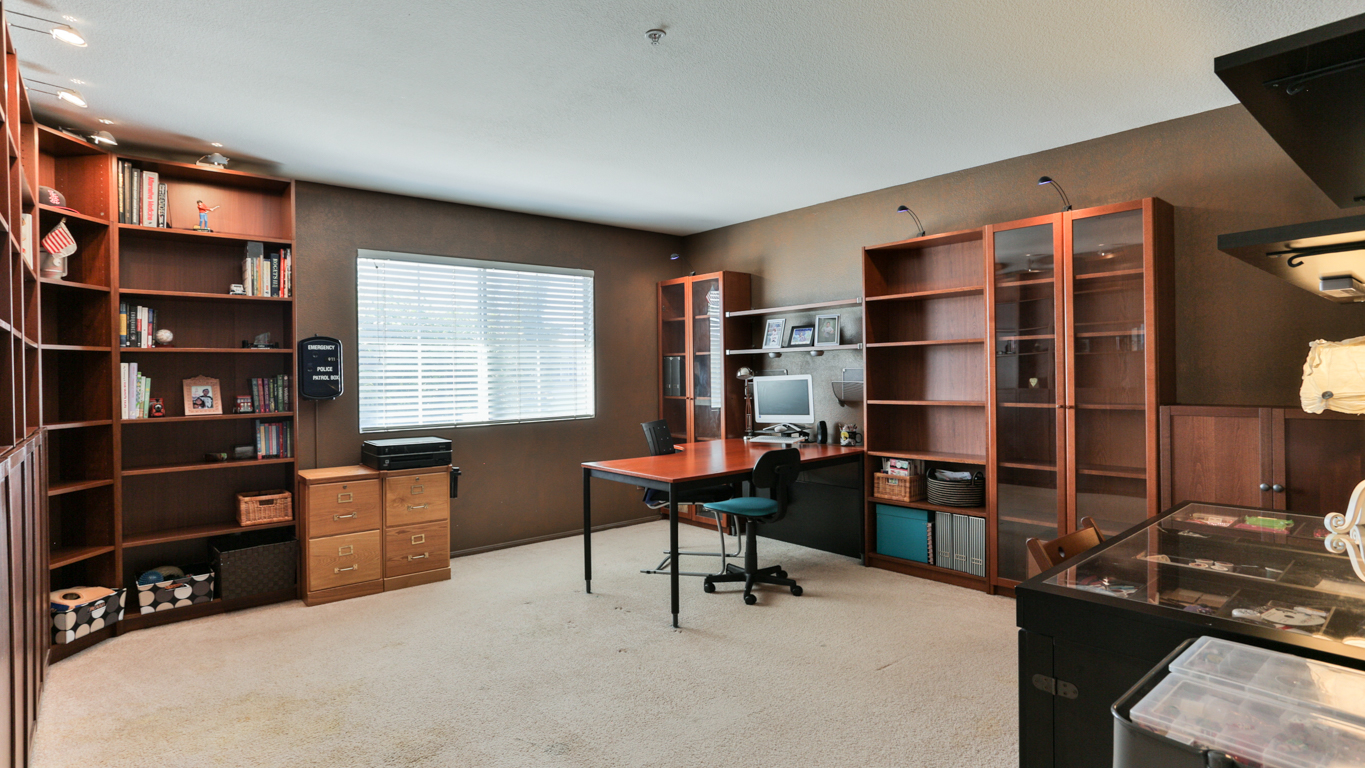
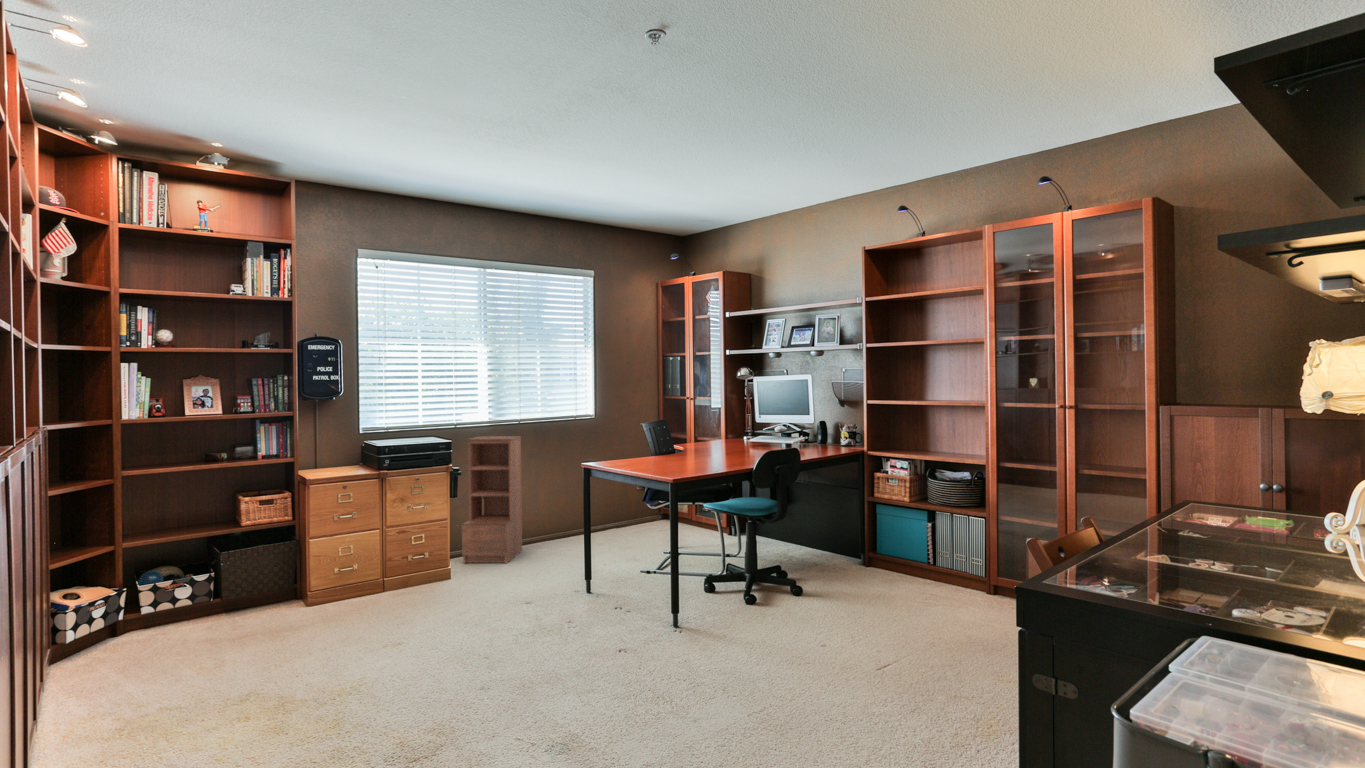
+ bookshelf (492, 497)
